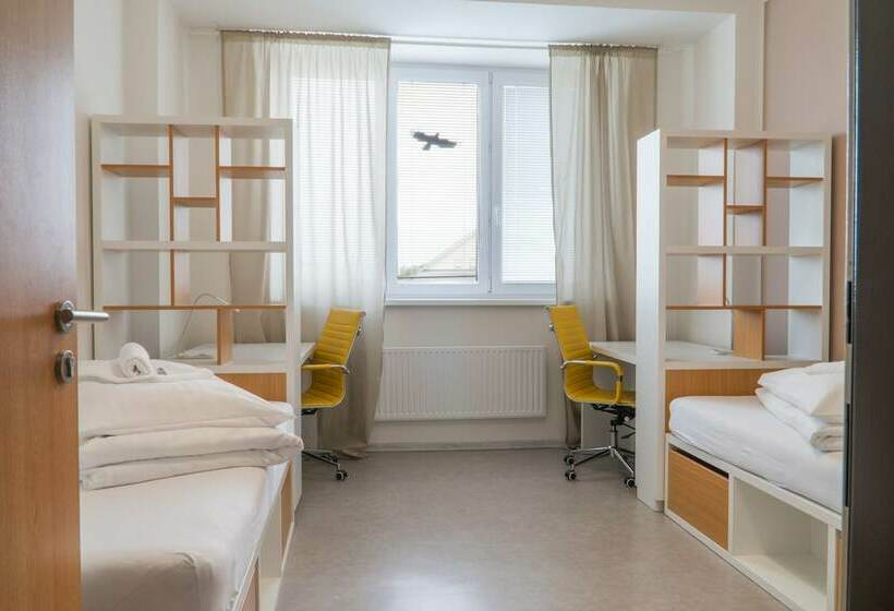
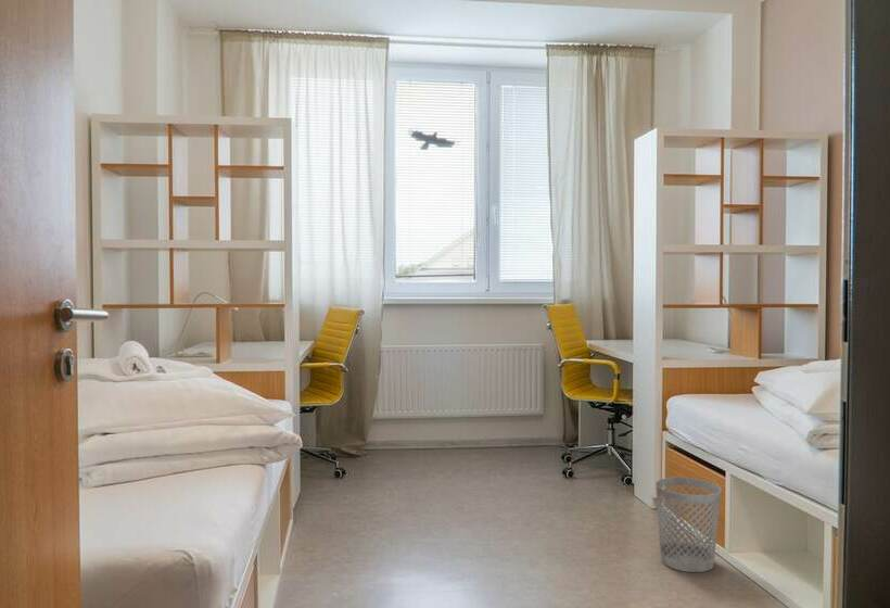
+ wastebasket (687, 523)
